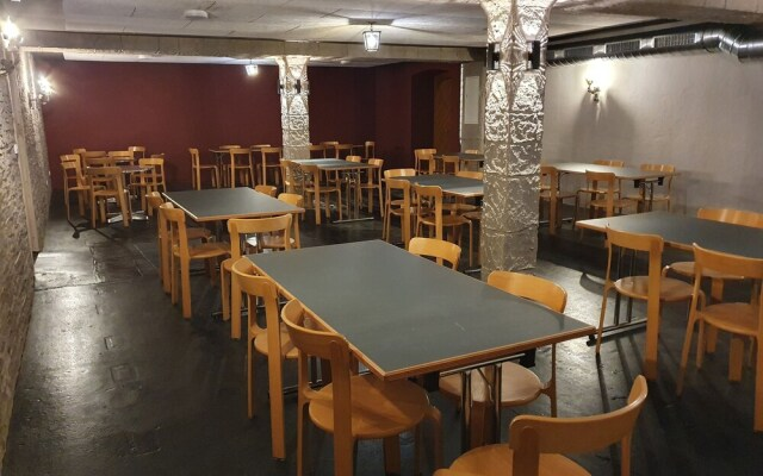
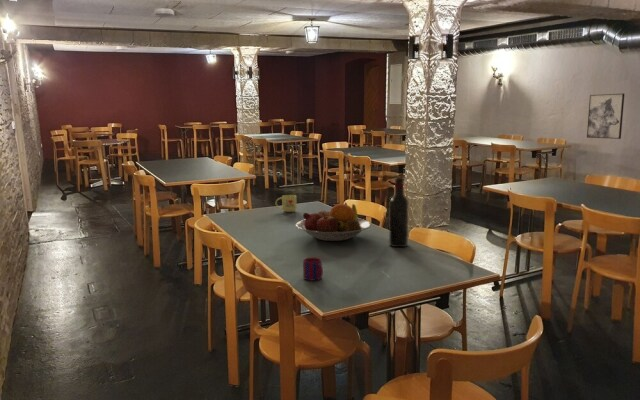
+ mug (314, 269)
+ mug (286, 203)
+ wine bottle (398, 211)
+ wall art (604, 116)
+ fruit bowl (333, 220)
